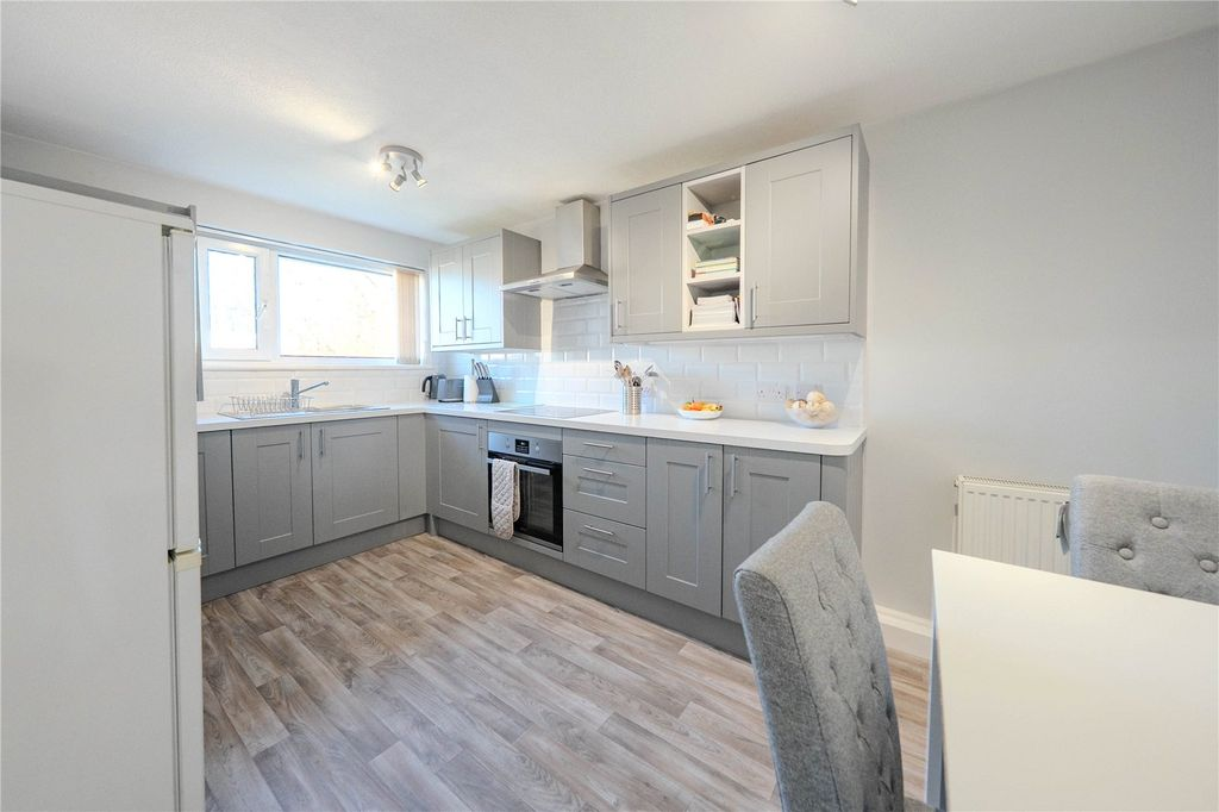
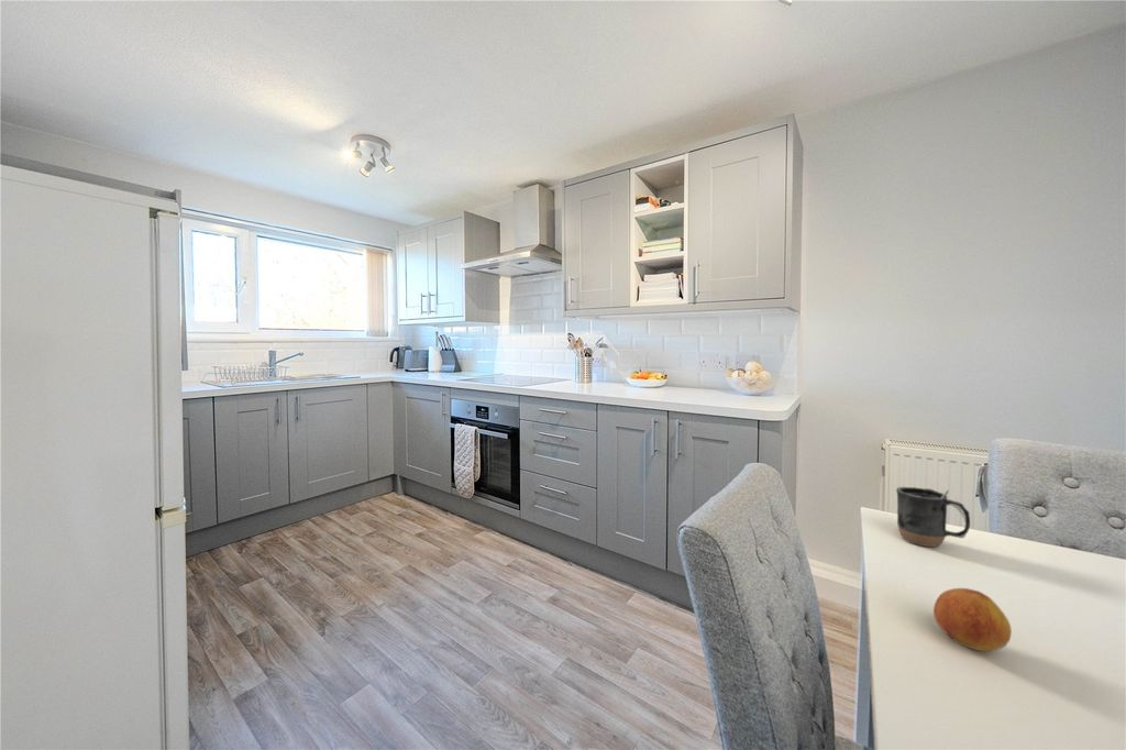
+ mug (930, 516)
+ fruit (971, 616)
